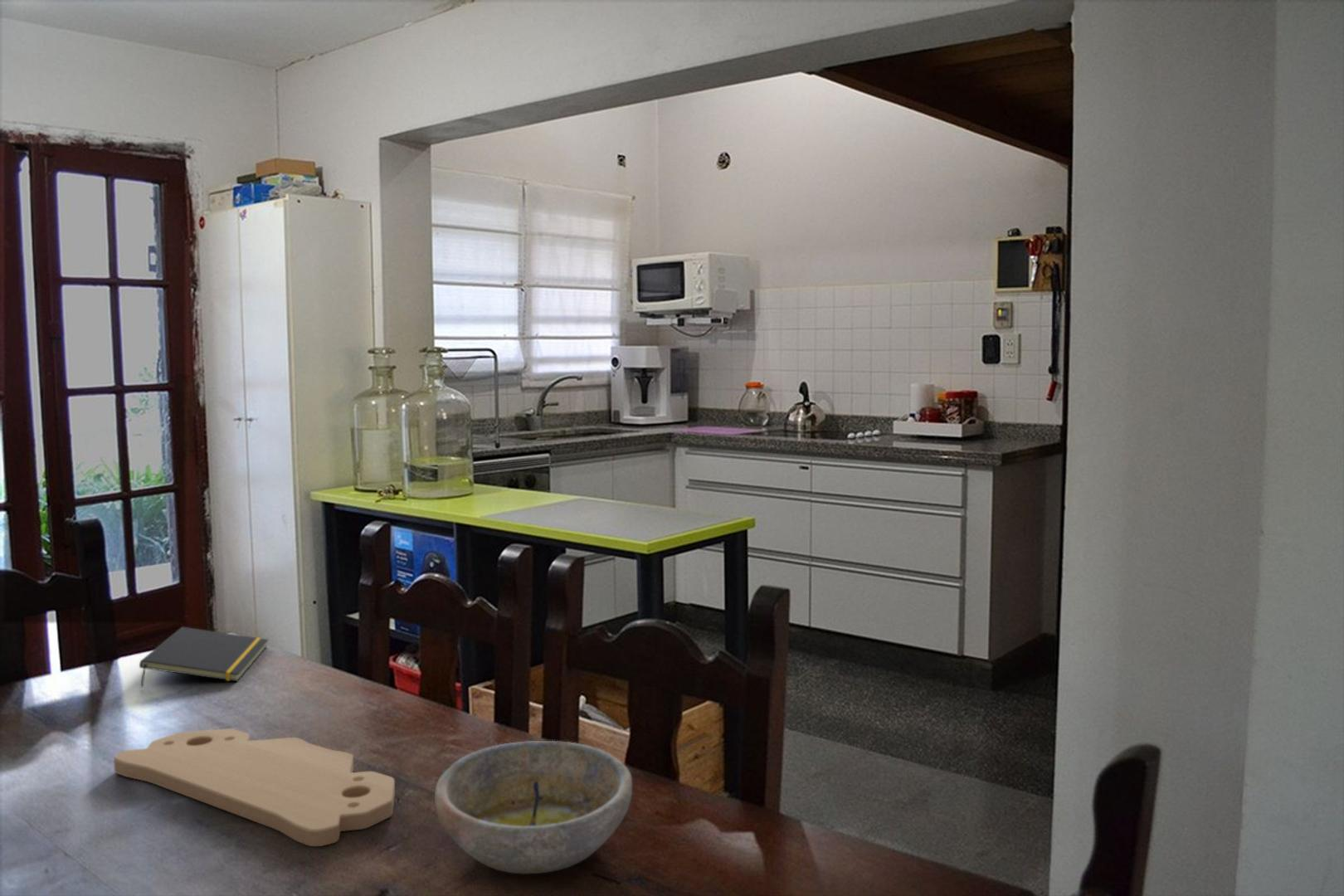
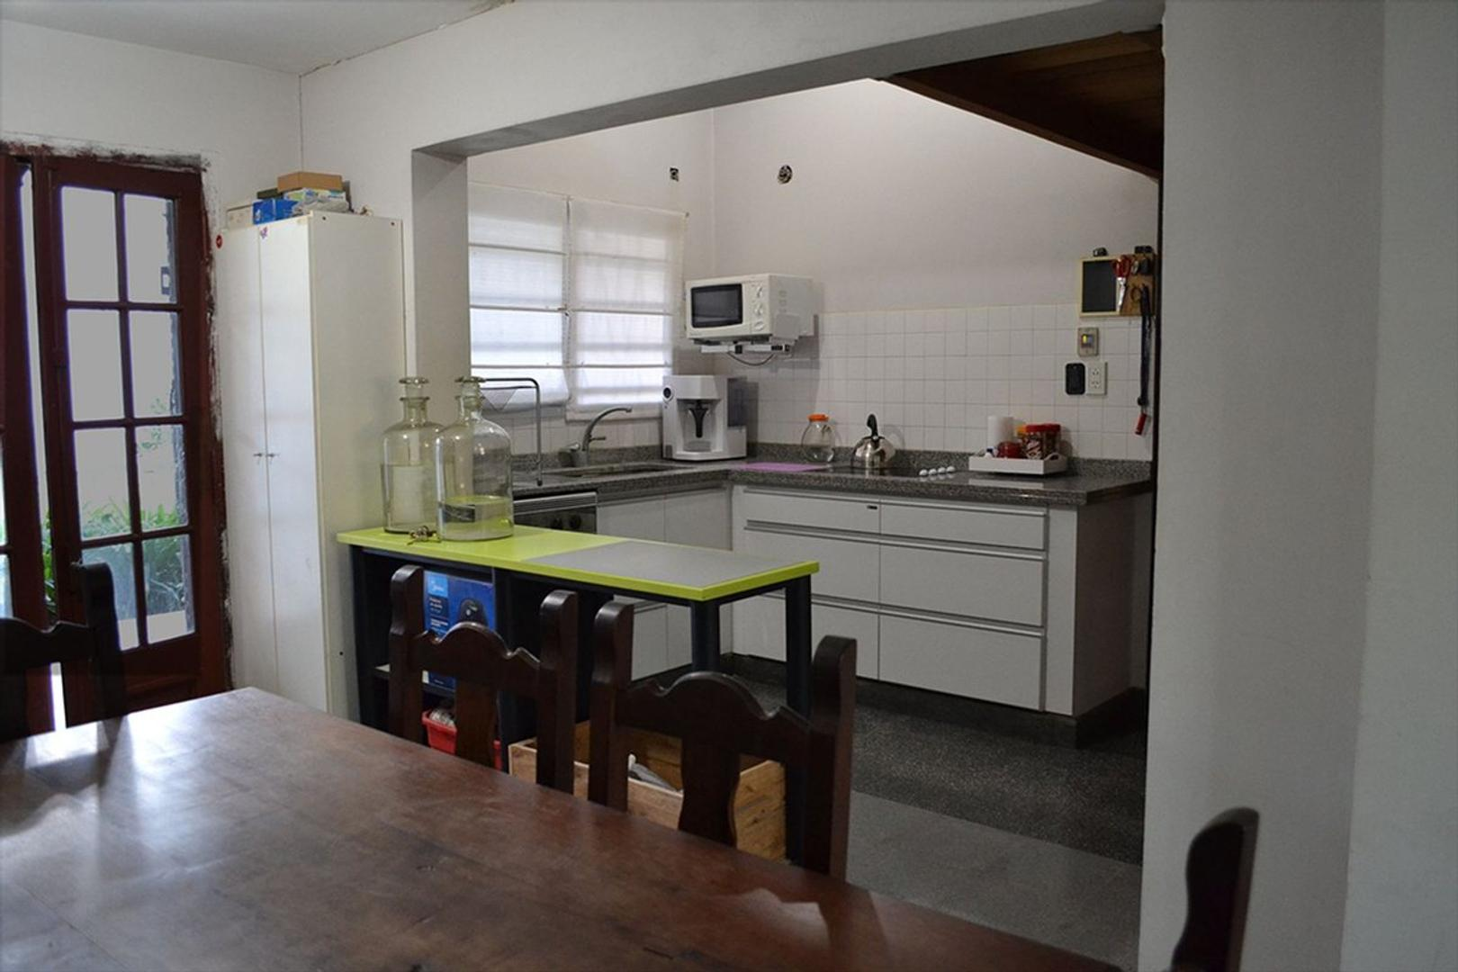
- cutting board (267, 774)
- notepad (207, 652)
- bowl (534, 812)
